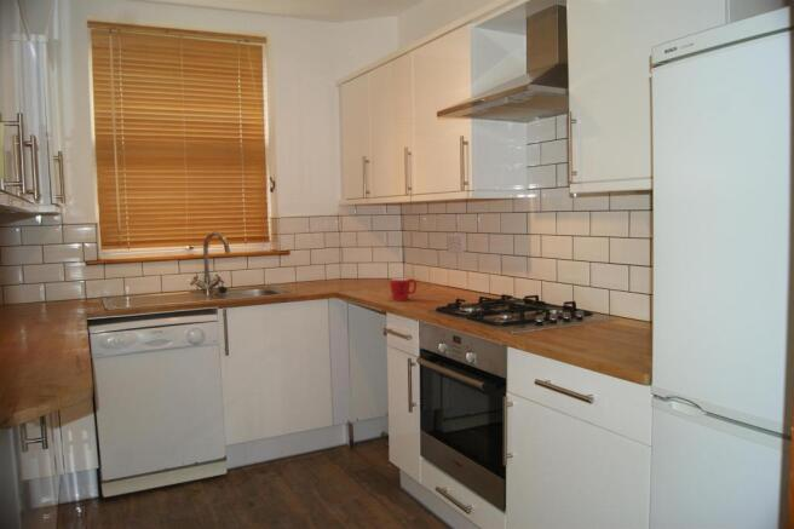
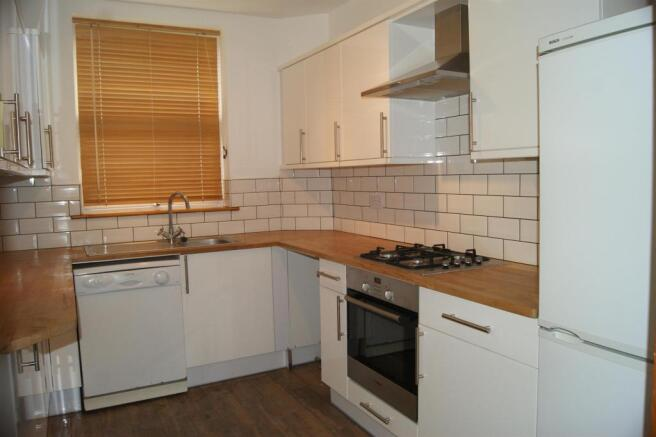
- mug (403, 288)
